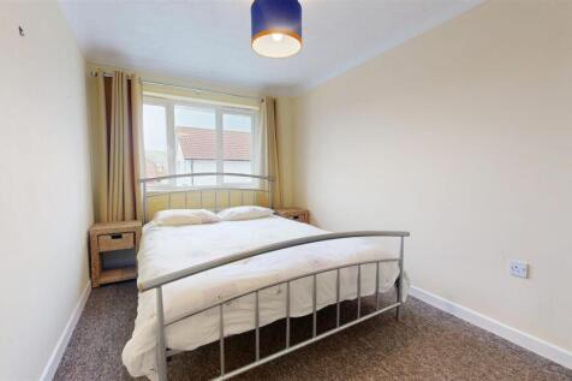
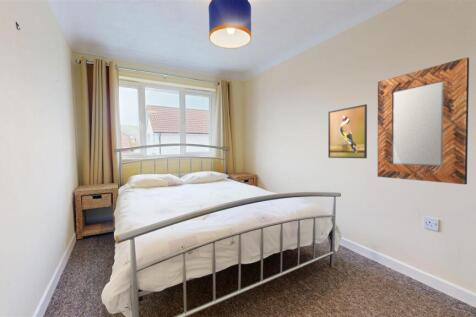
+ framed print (346, 133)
+ home mirror (416, 126)
